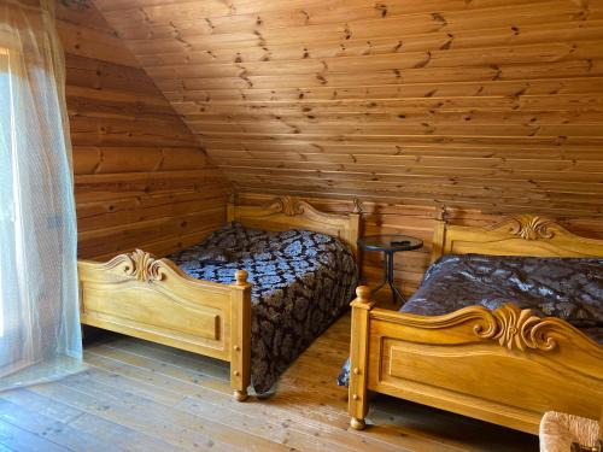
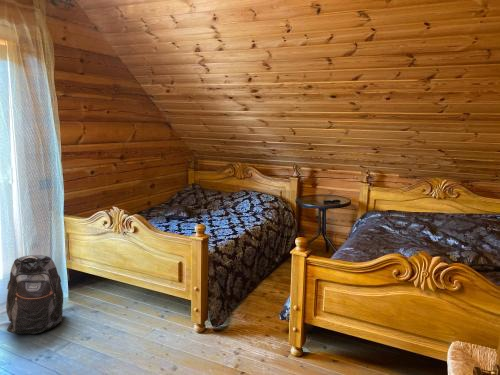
+ backpack (34, 290)
